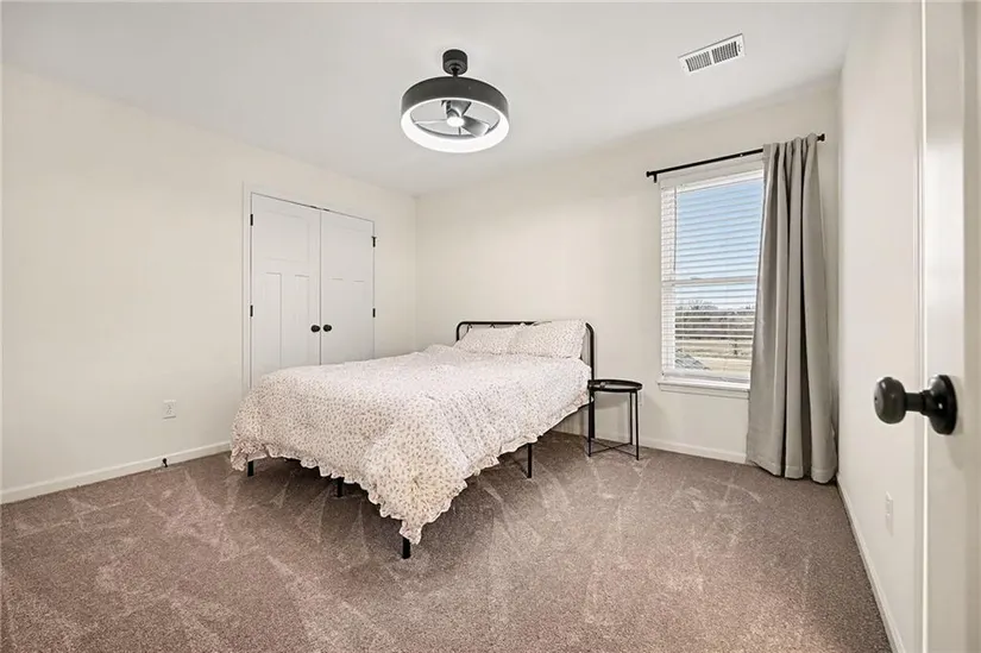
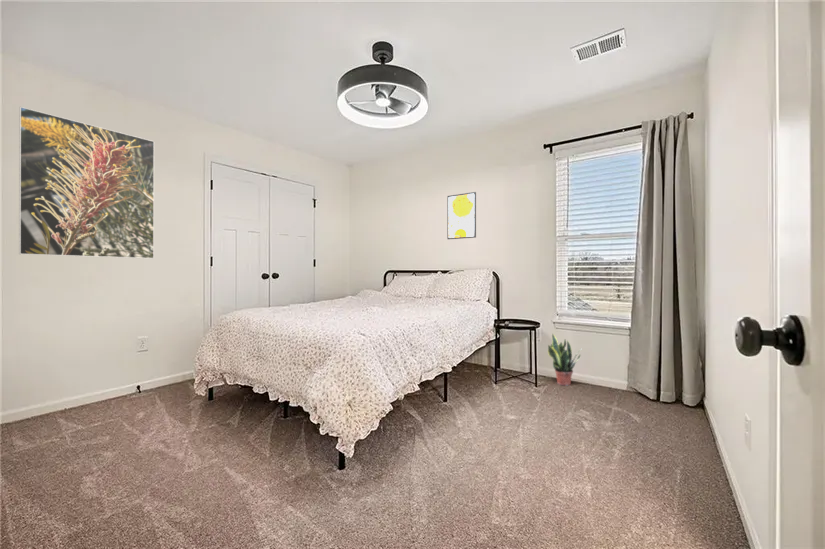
+ potted plant (563, 359)
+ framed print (94, 191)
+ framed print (461, 216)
